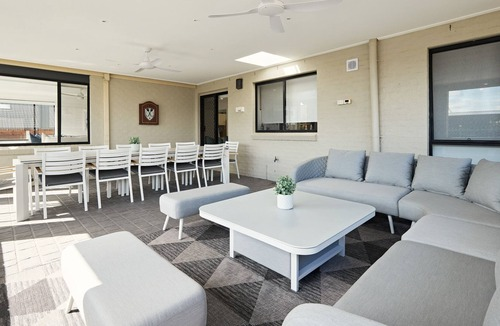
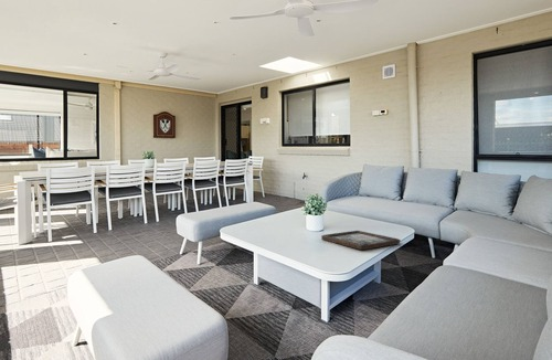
+ decorative tray (359, 239)
